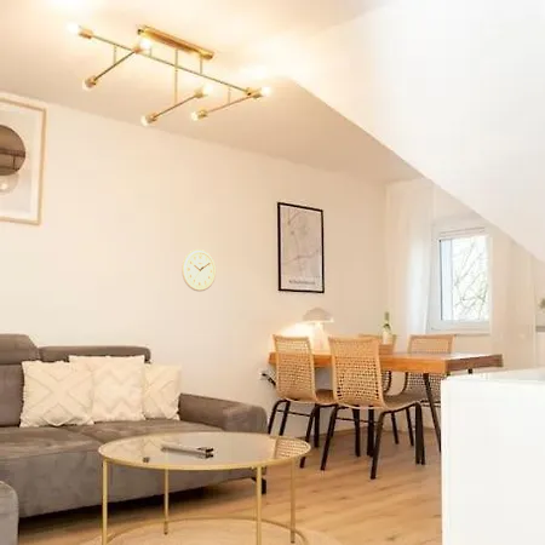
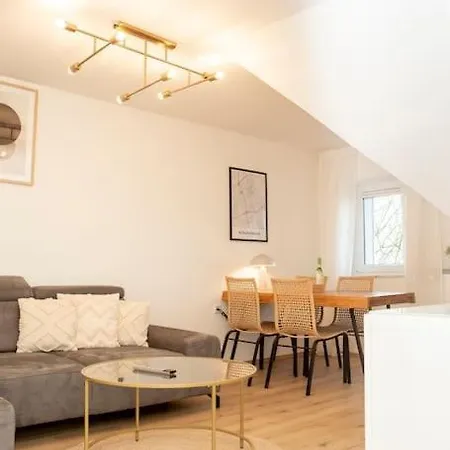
- wall clock (199, 270)
